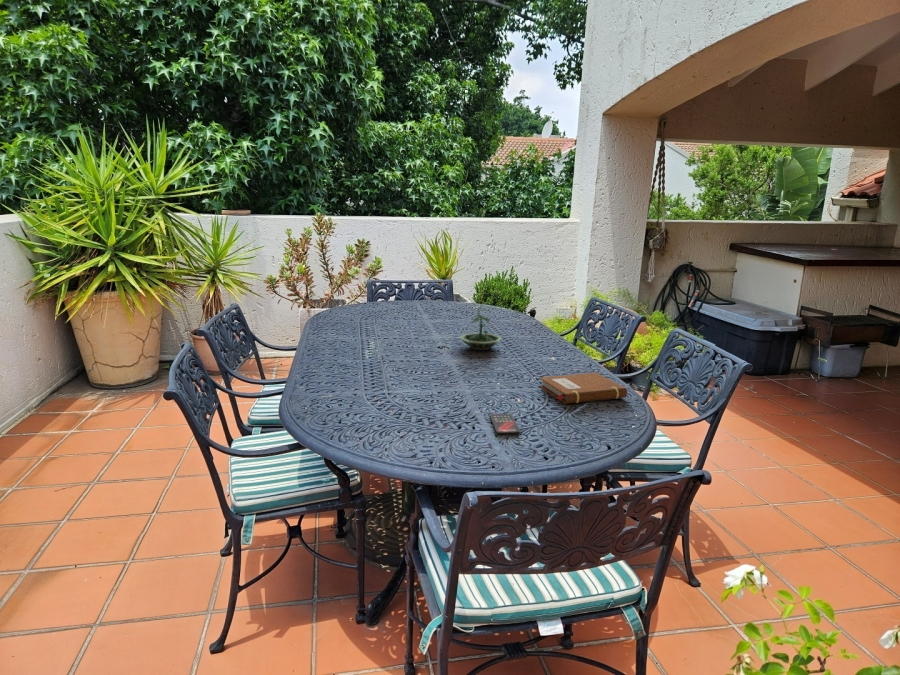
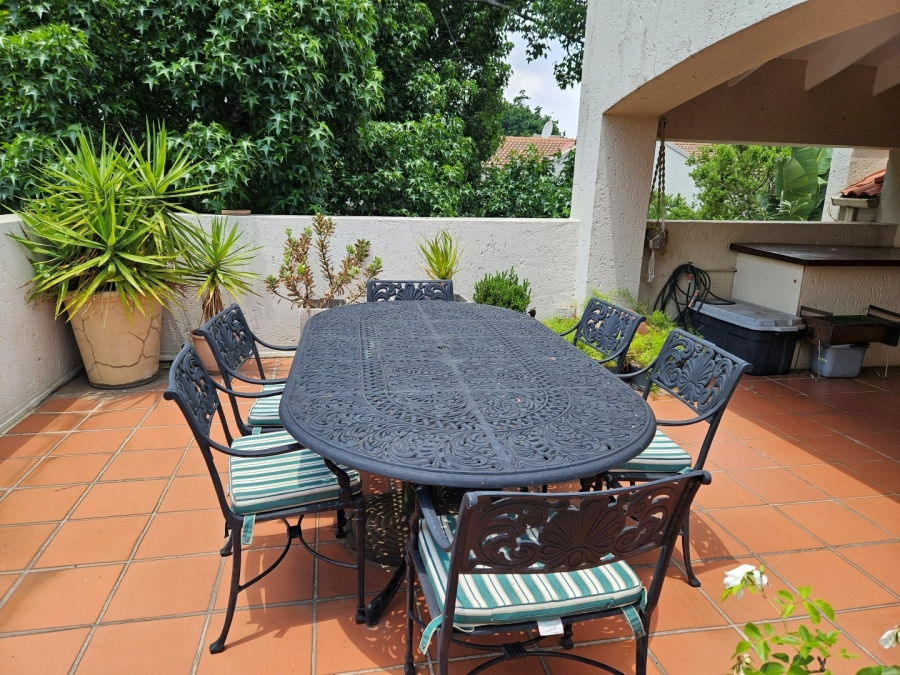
- notebook (580, 387)
- smartphone (504, 423)
- terrarium (481, 315)
